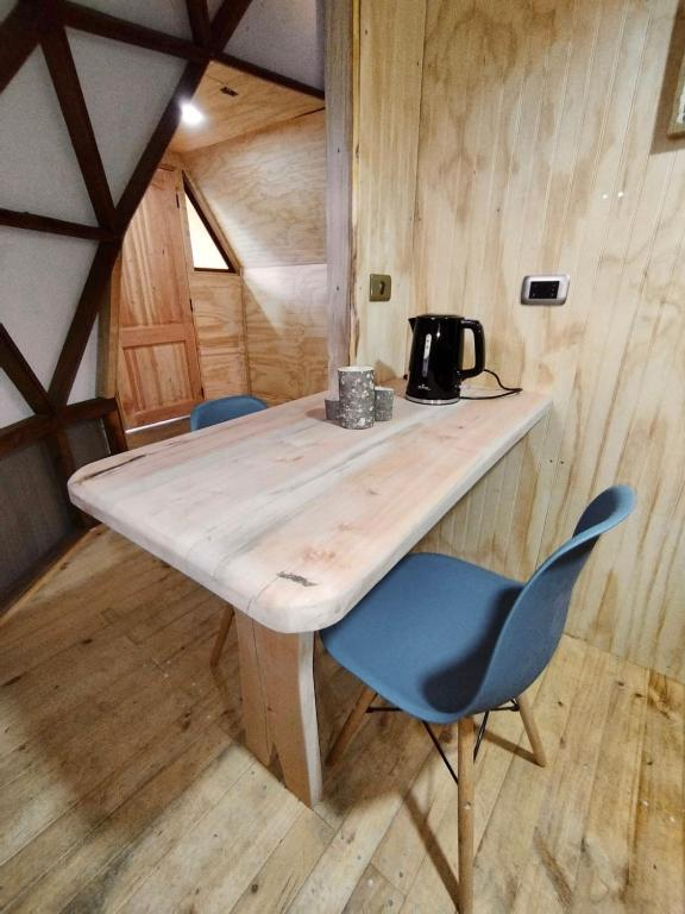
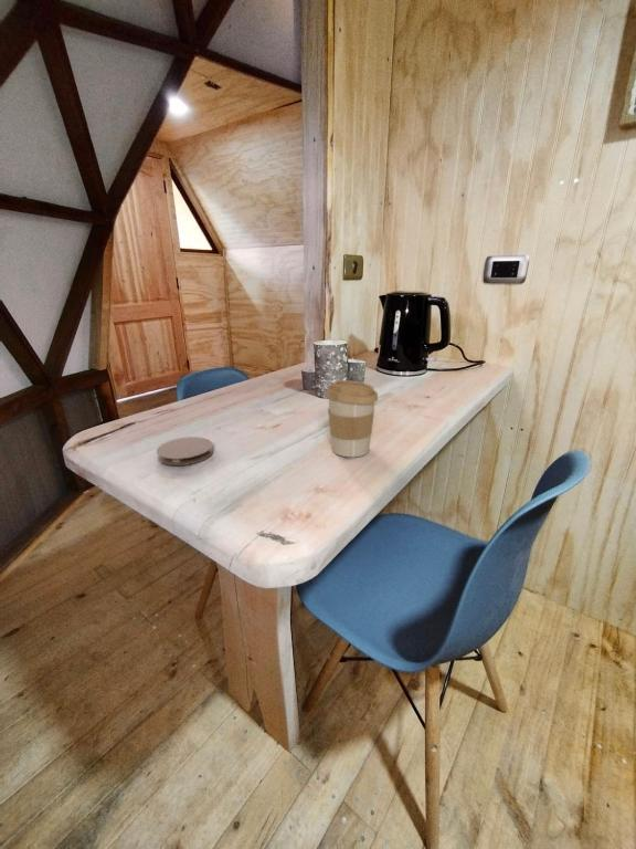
+ coffee cup (351, 417)
+ coaster (186, 450)
